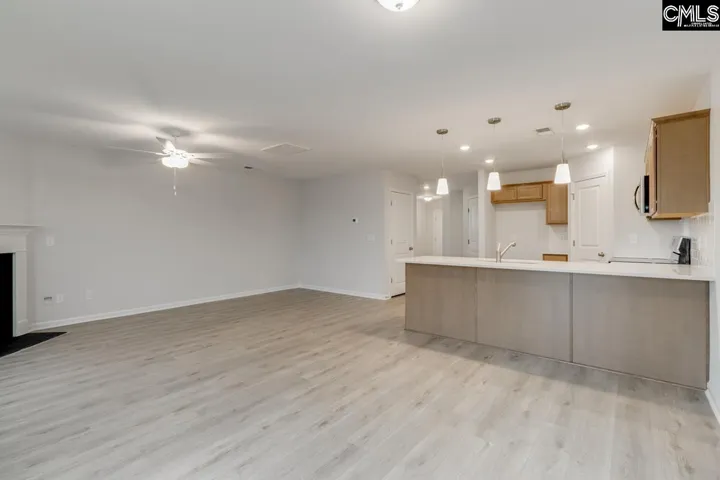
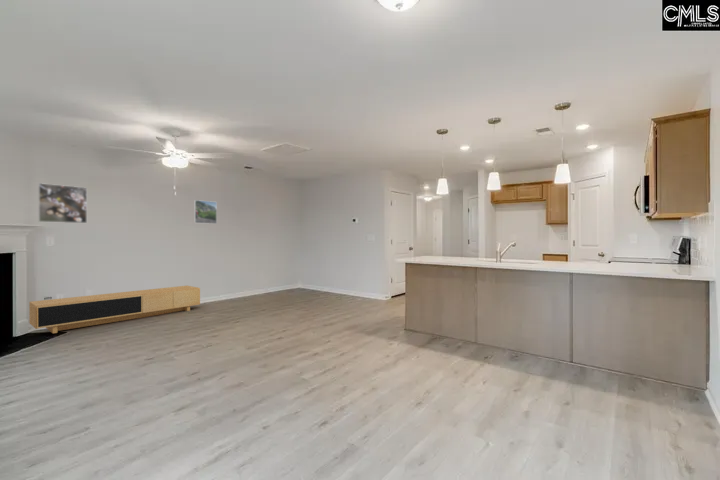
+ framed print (63, 204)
+ media console (125, 306)
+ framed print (205, 212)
